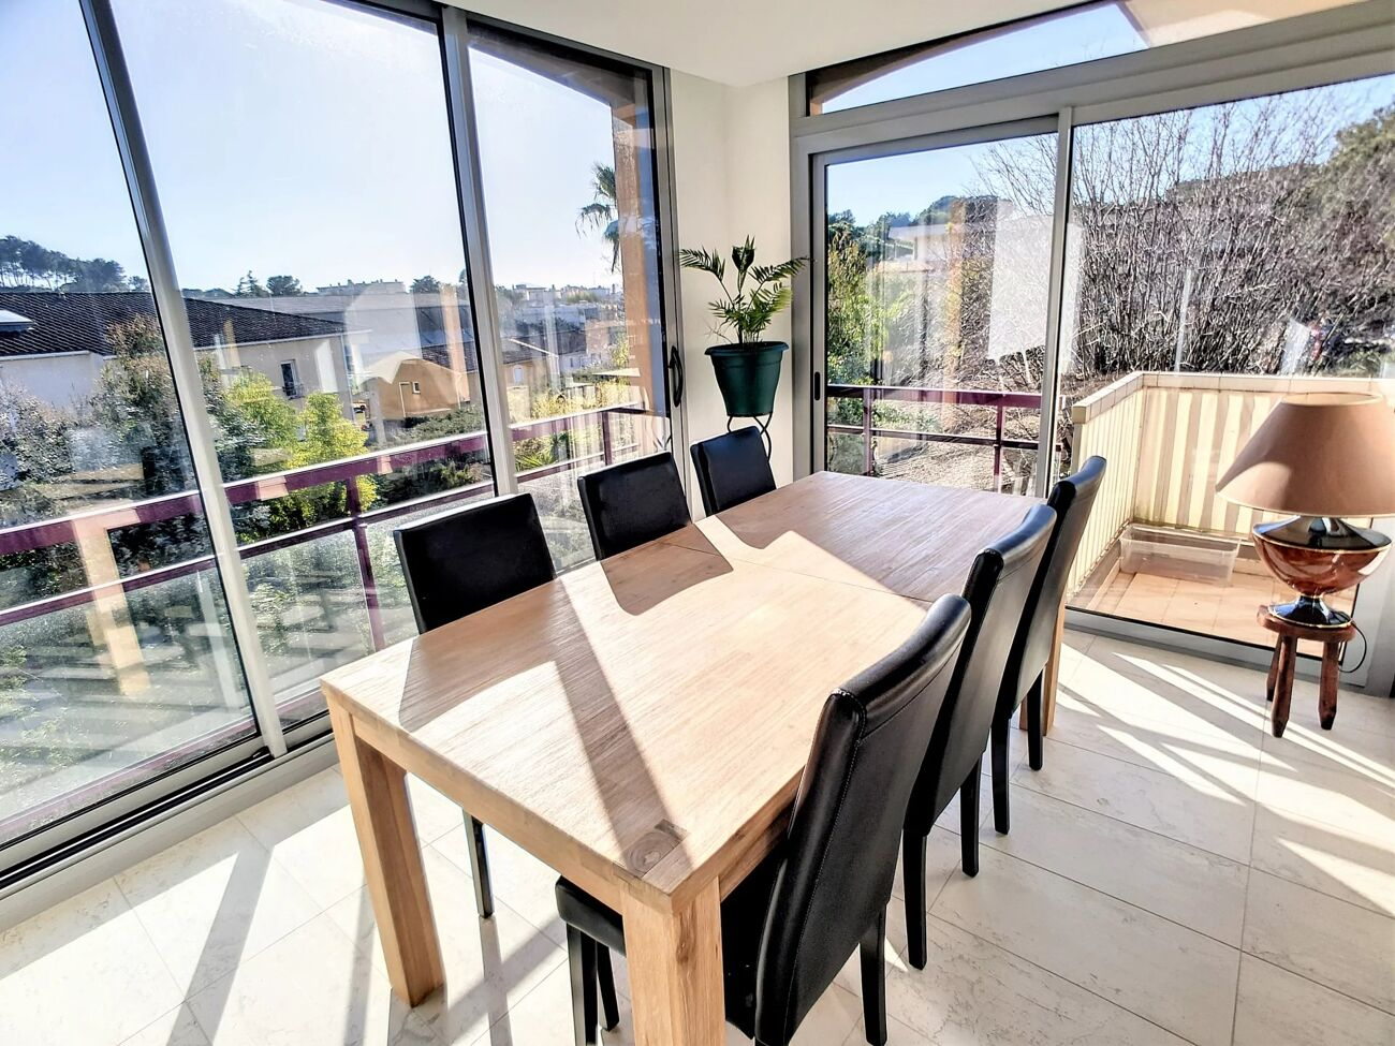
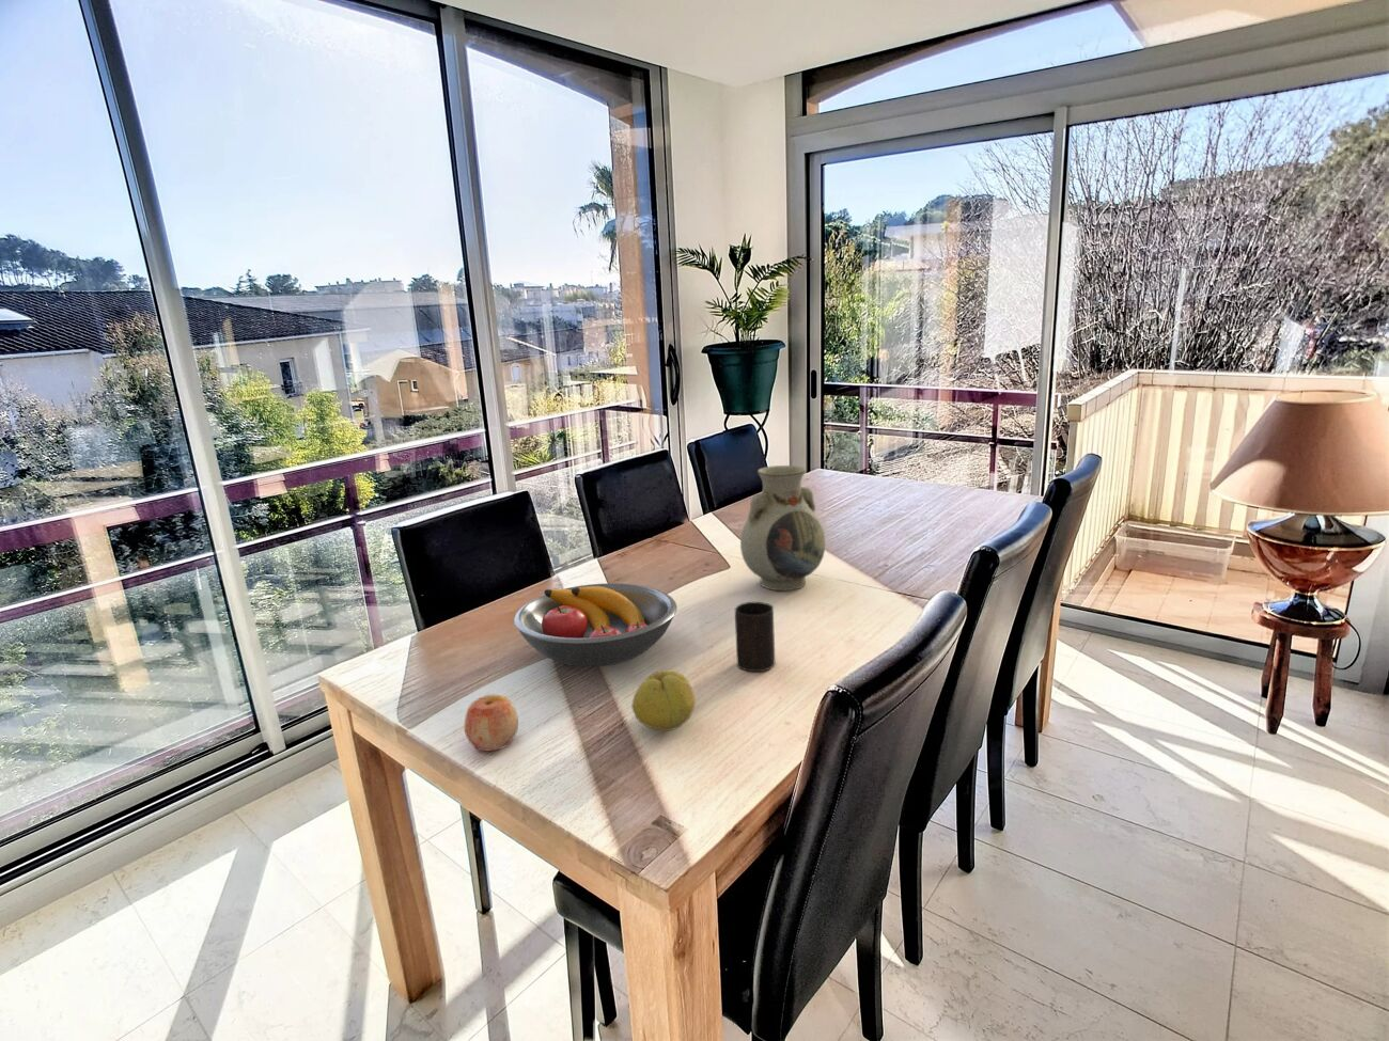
+ apple (490, 722)
+ fruit (664, 701)
+ vase (782, 526)
+ fruit bowl (596, 624)
+ cup (755, 635)
